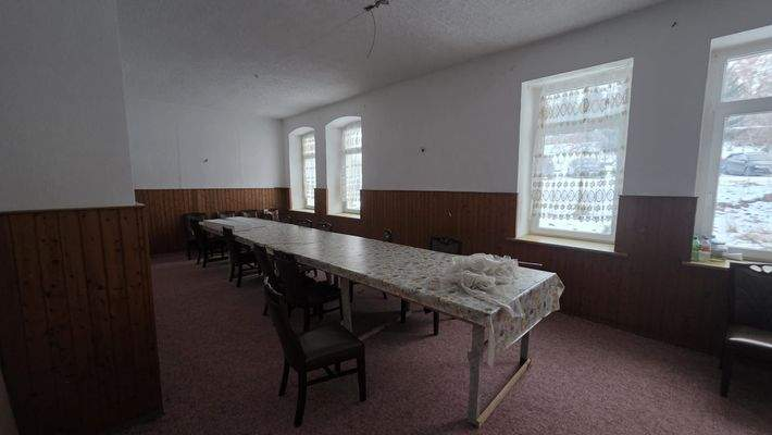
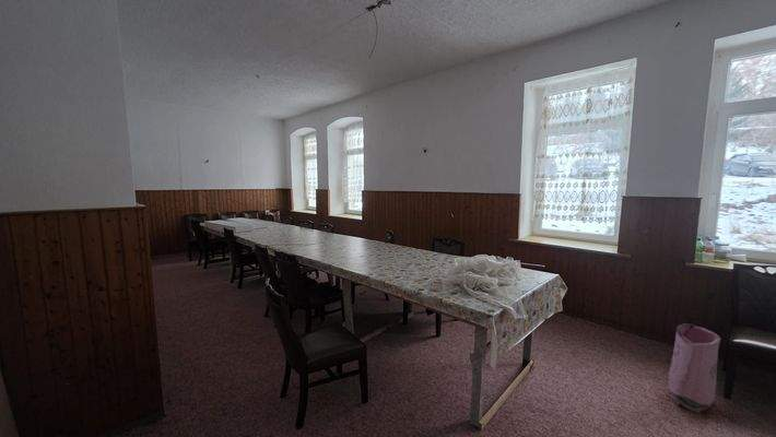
+ bag (692, 366)
